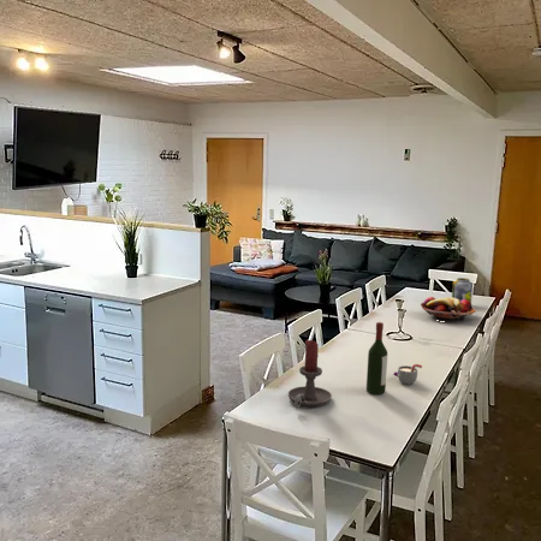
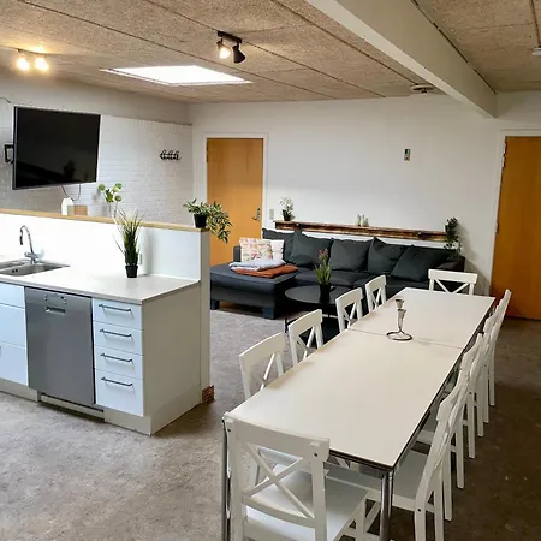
- wine bottle (377, 357)
- mug (408, 371)
- fruit basket (448, 307)
- candle holder (308, 371)
- jar (462, 292)
